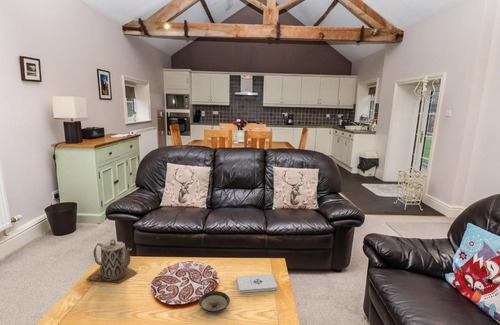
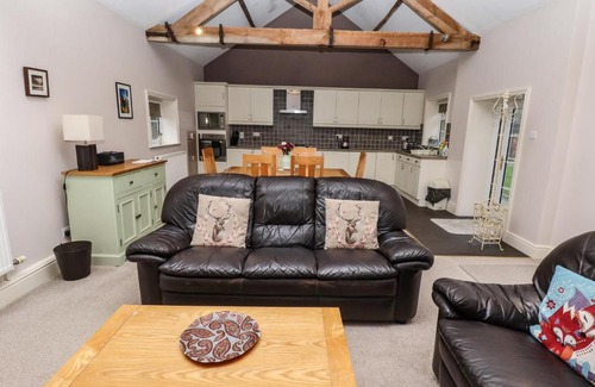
- saucer (214, 303)
- teapot (114, 256)
- notepad (256, 282)
